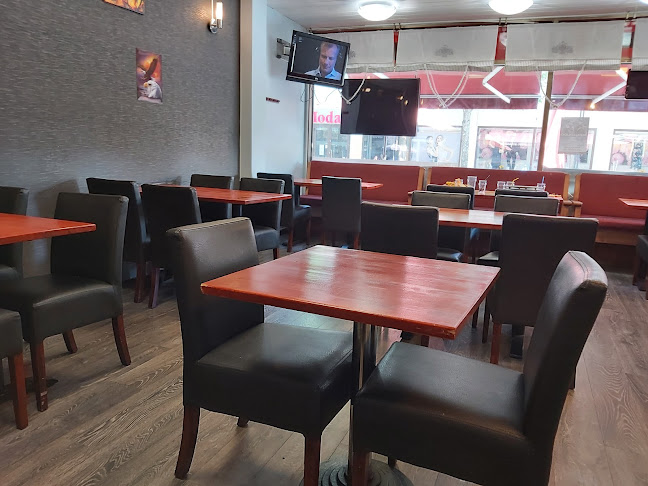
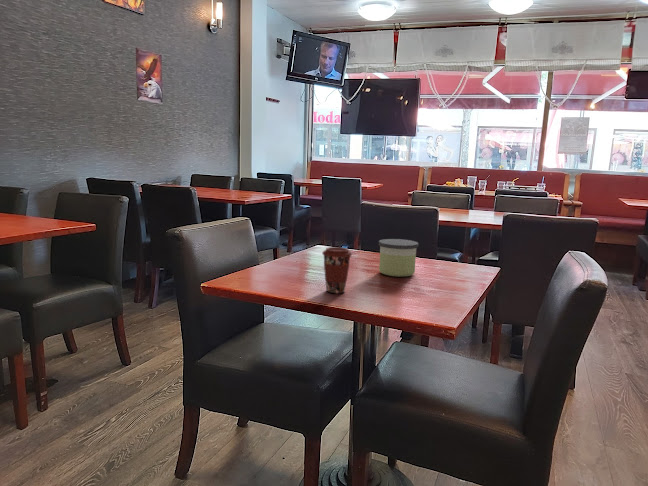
+ coffee cup (336, 270)
+ candle (397, 257)
